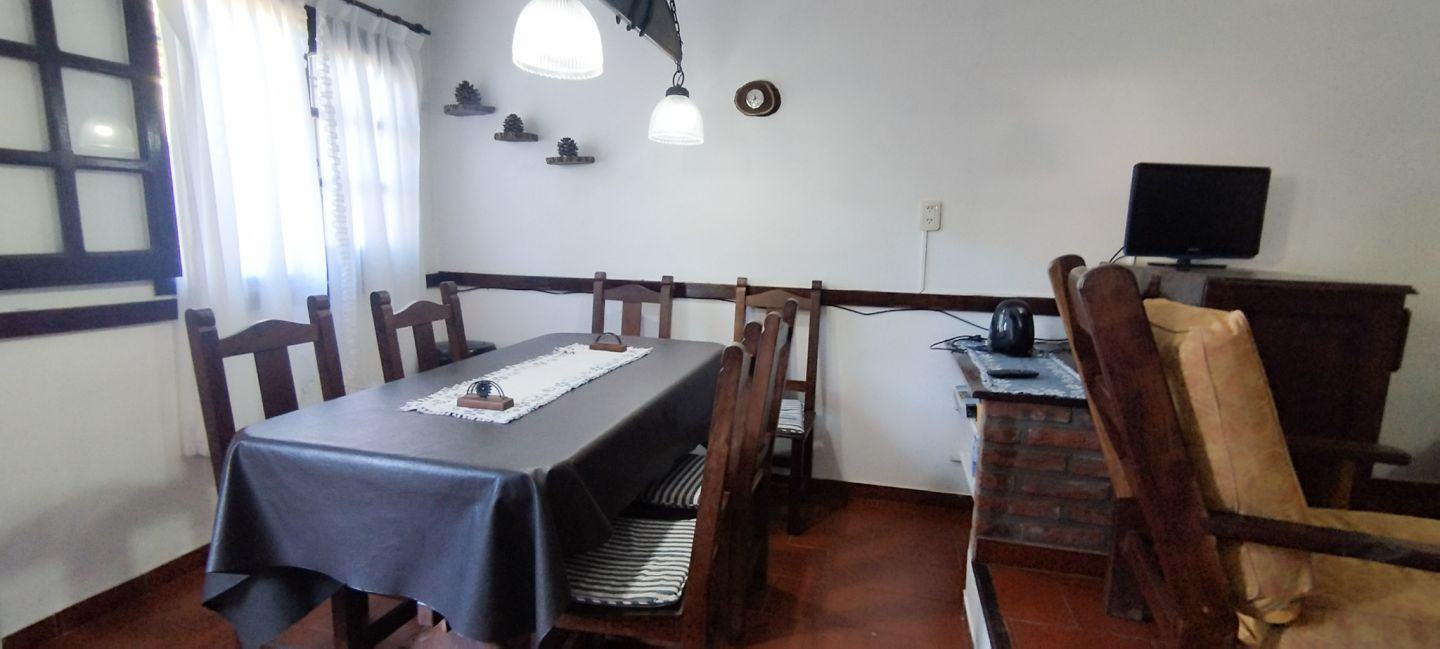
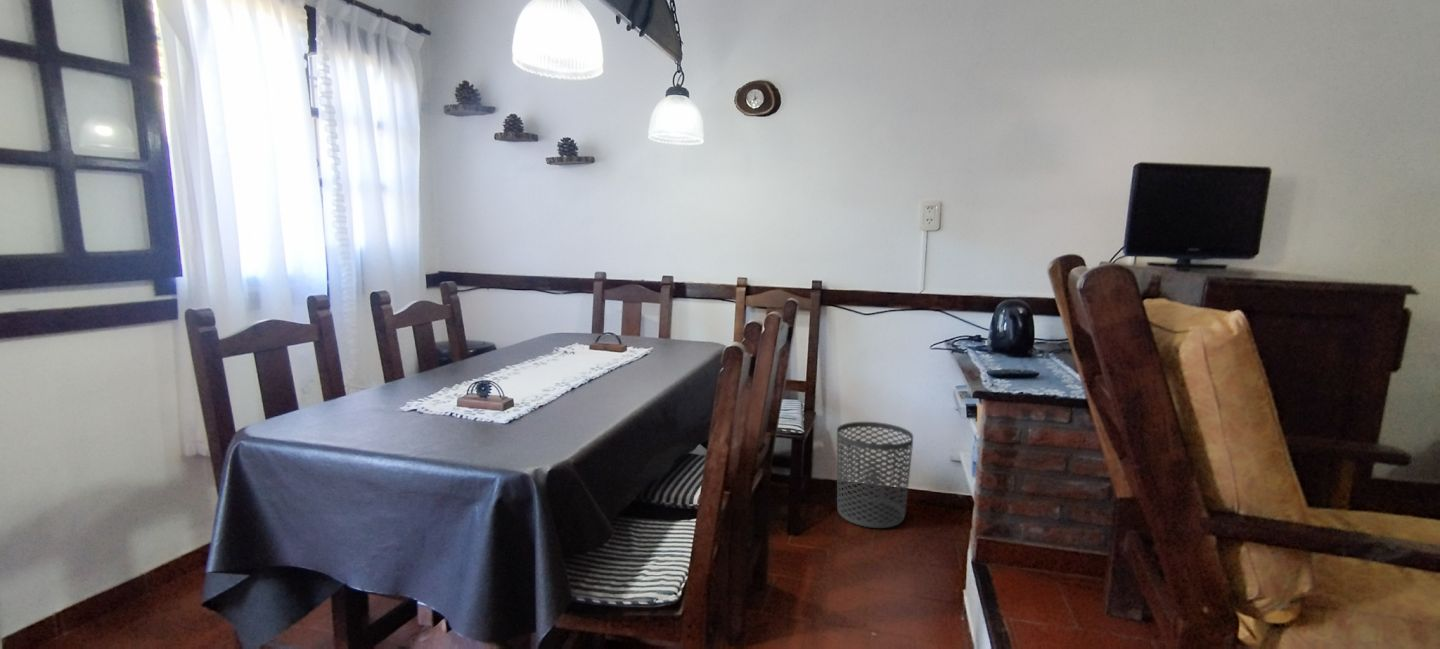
+ waste bin (872, 473)
